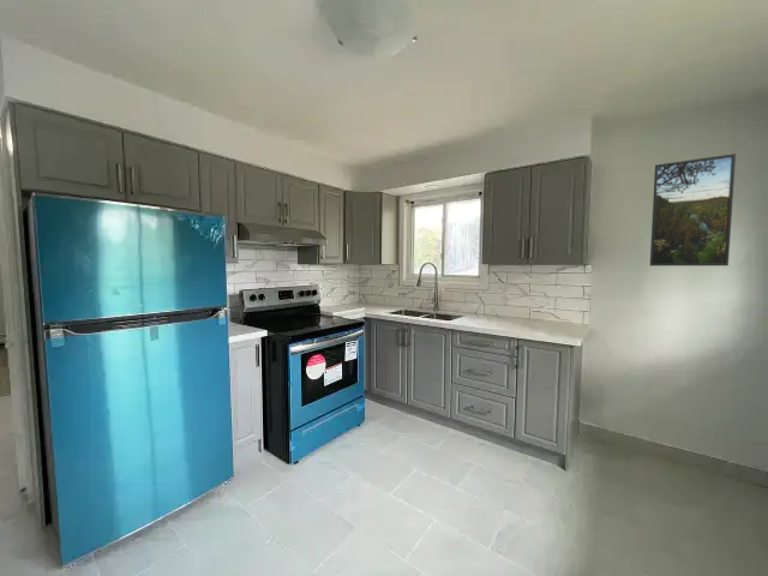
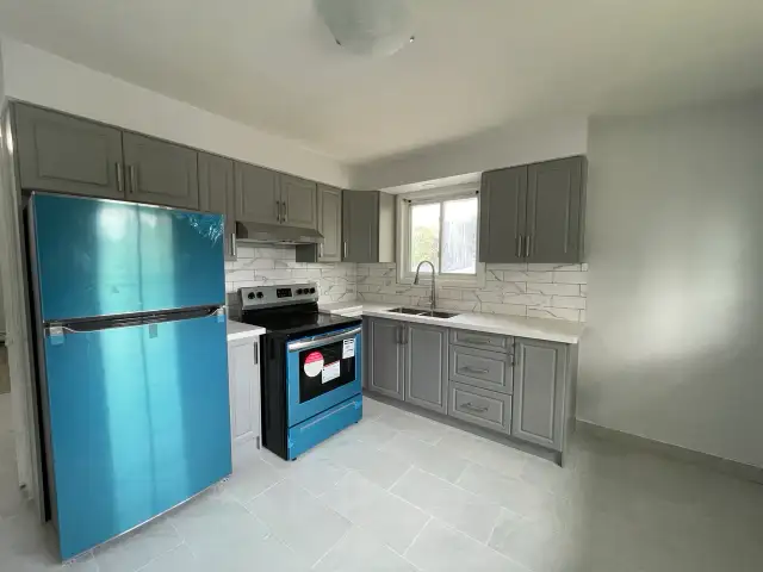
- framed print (689, 212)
